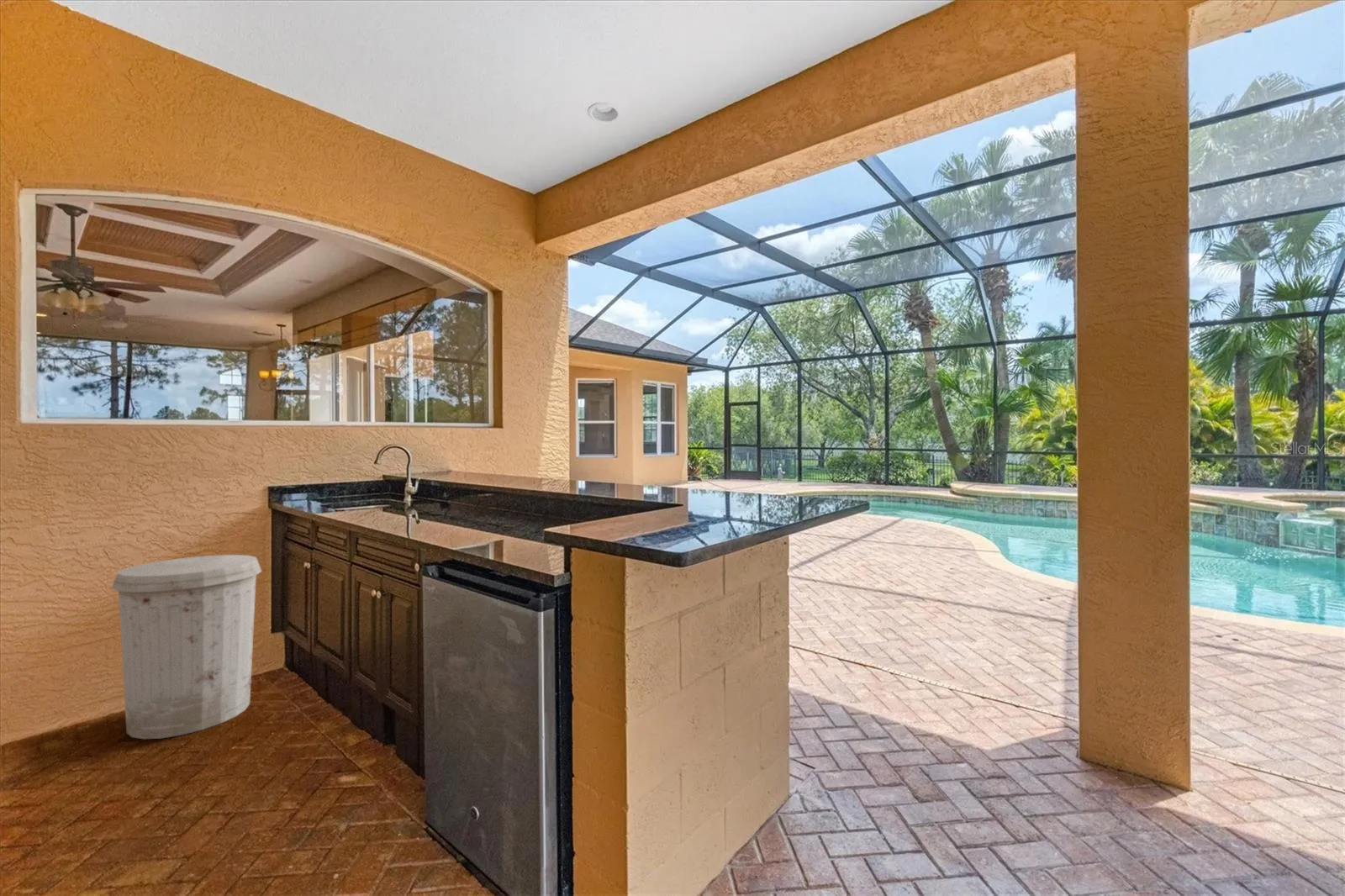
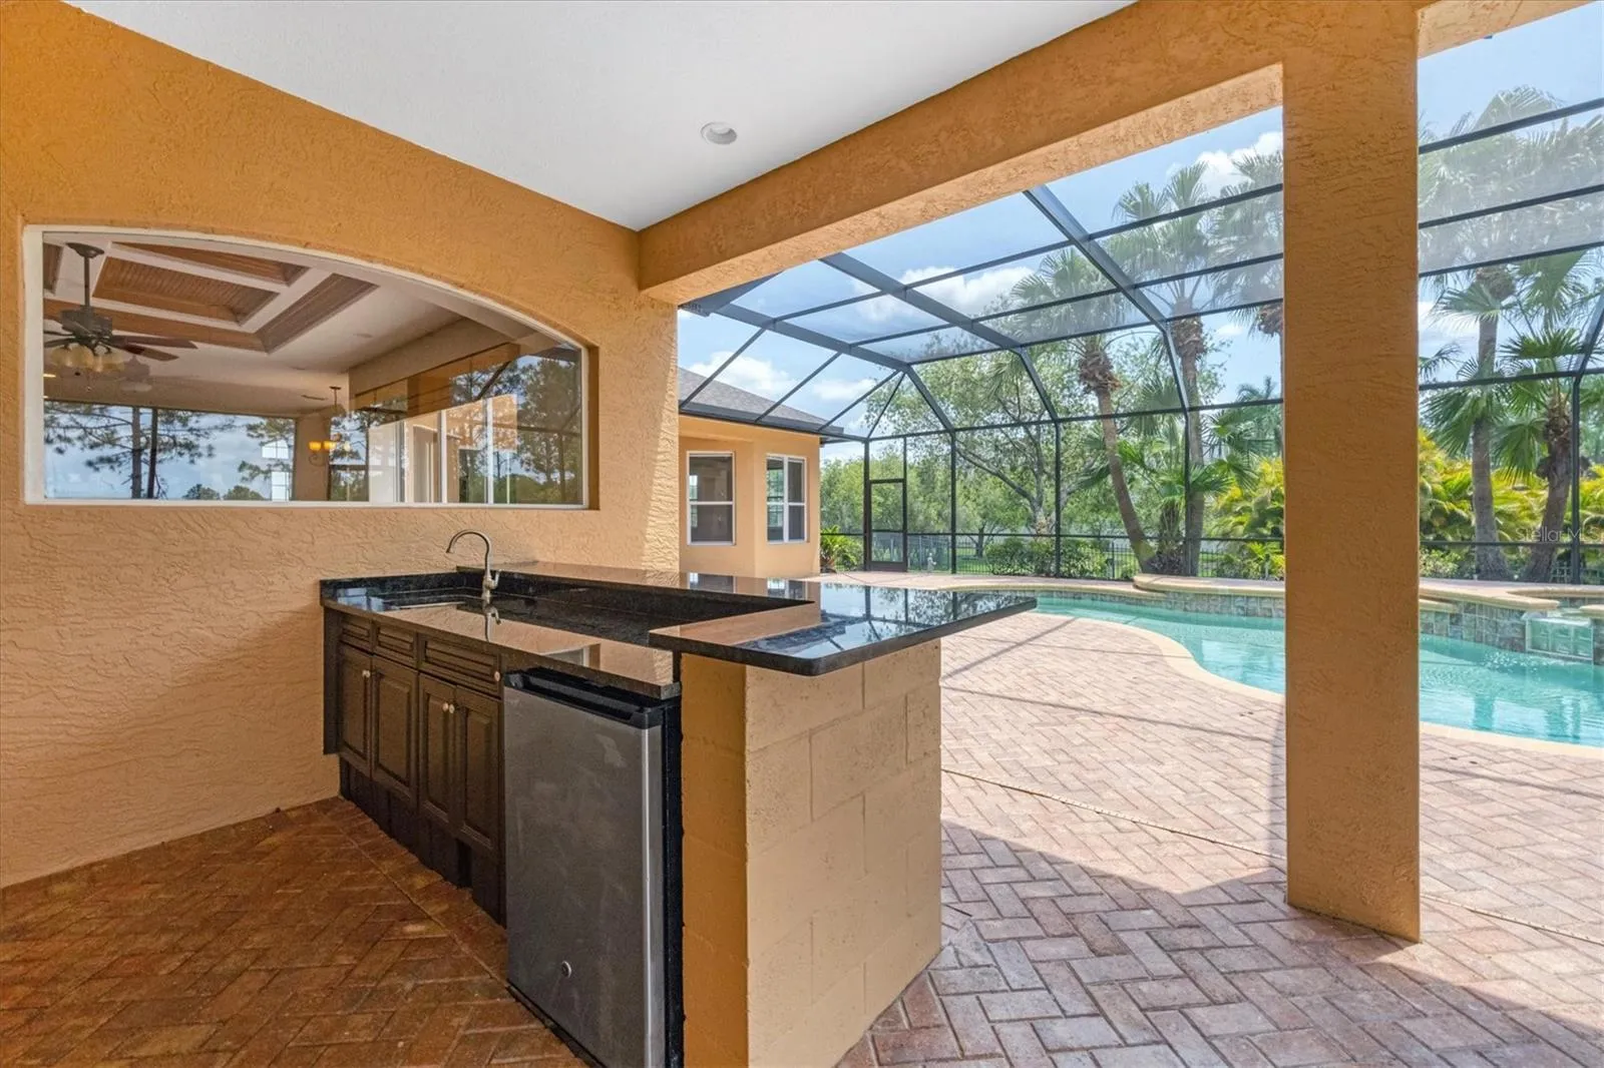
- trash can (191, 637)
